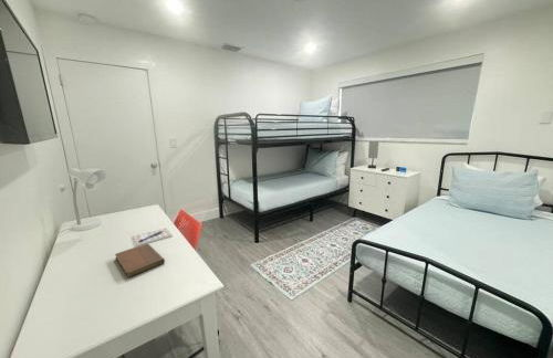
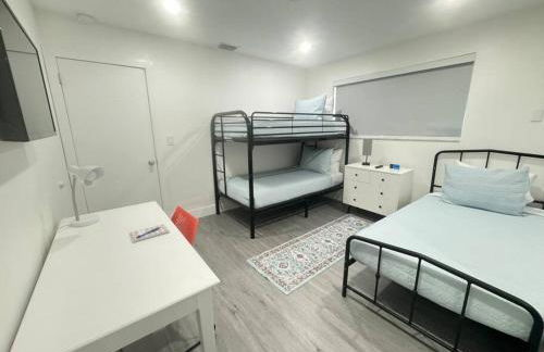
- notebook (139, 257)
